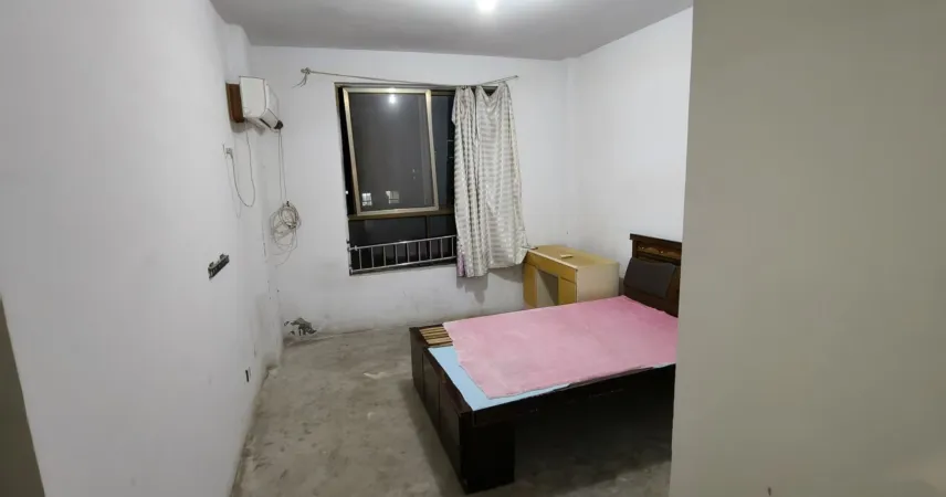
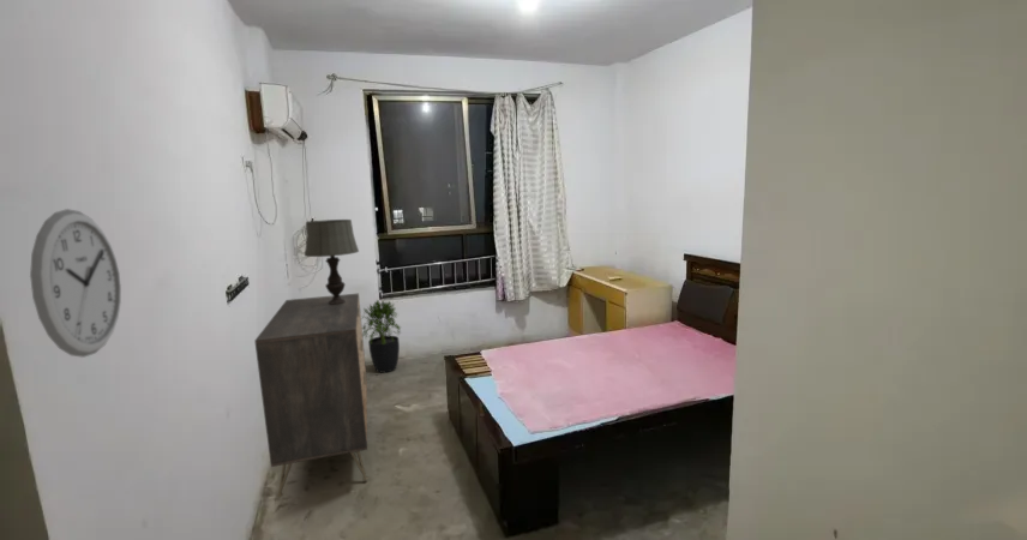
+ wall clock (84, 282)
+ dresser (324, 379)
+ potted plant (380, 334)
+ table lamp (332, 262)
